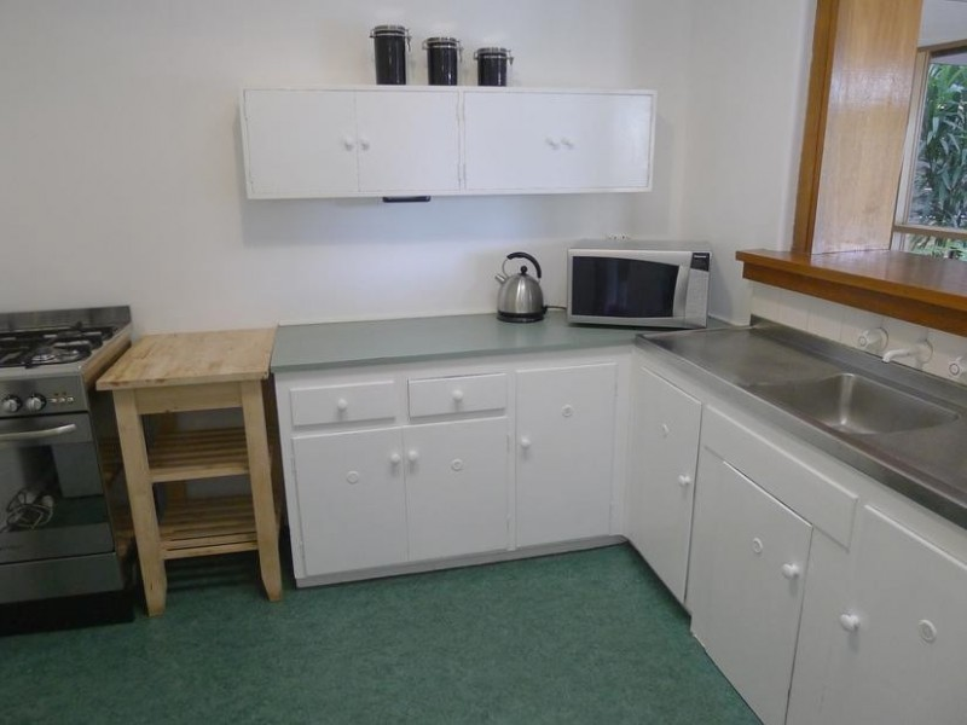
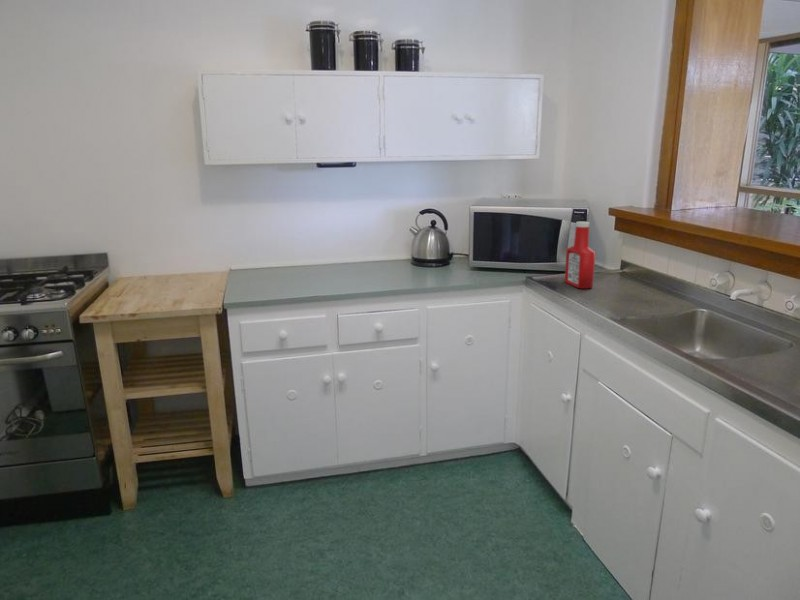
+ soap bottle (580, 253)
